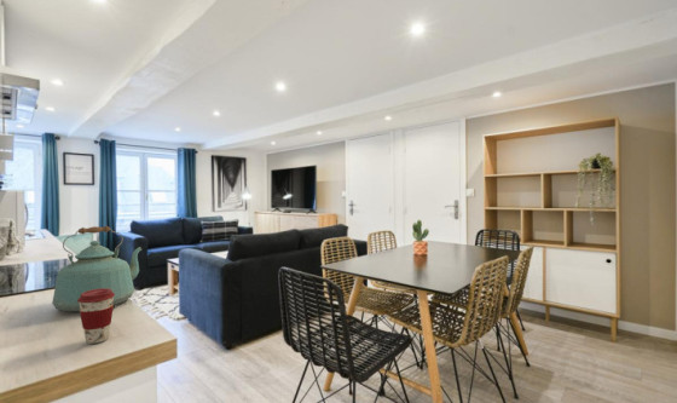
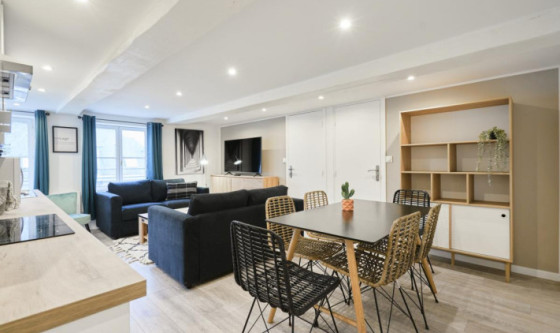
- coffee cup (97, 315)
- kettle (102, 264)
